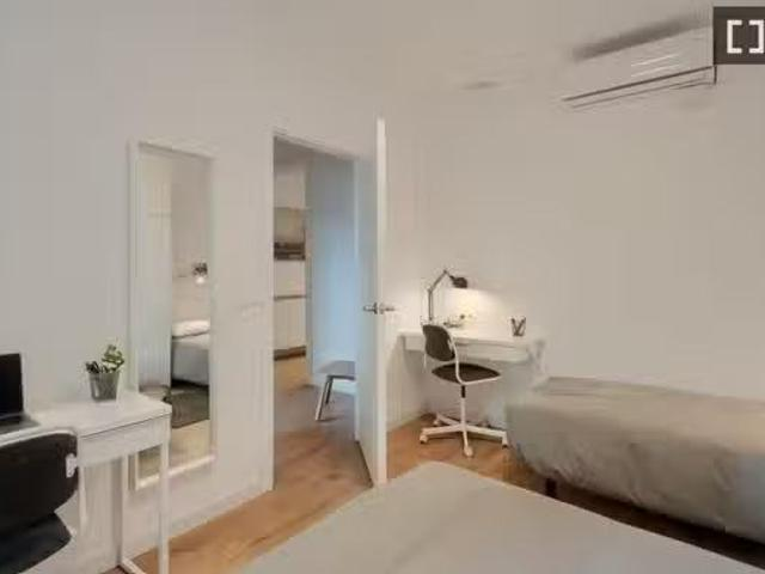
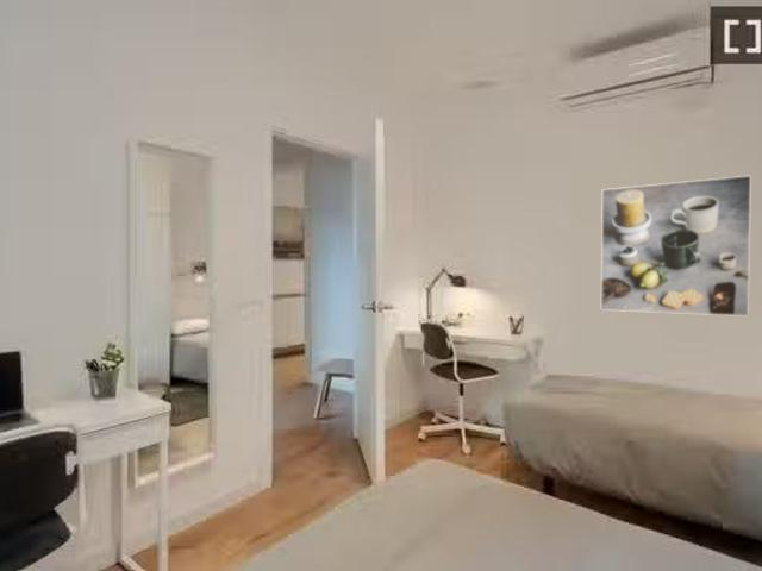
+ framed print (670, 247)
